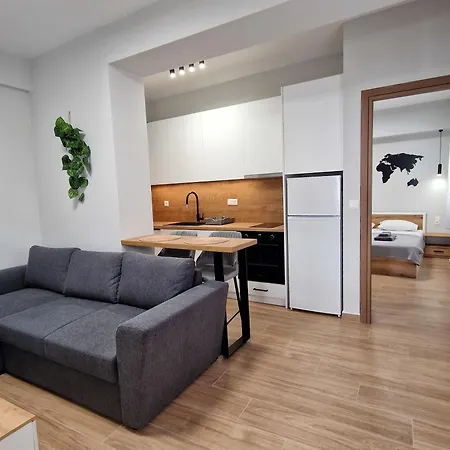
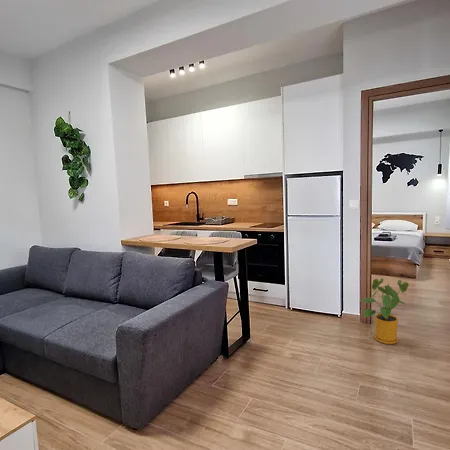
+ house plant (384, 311)
